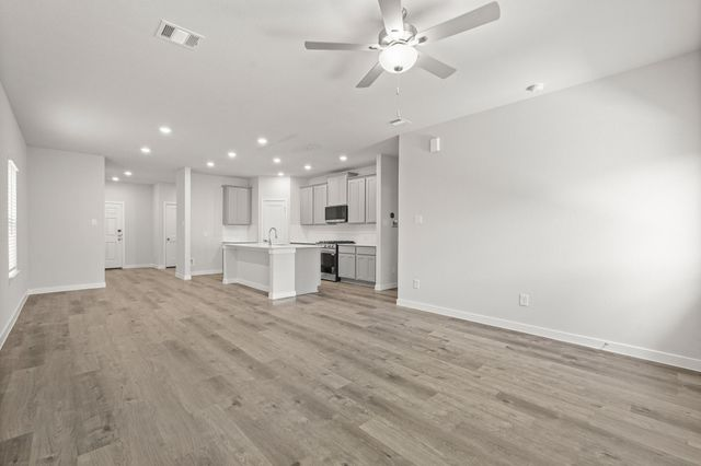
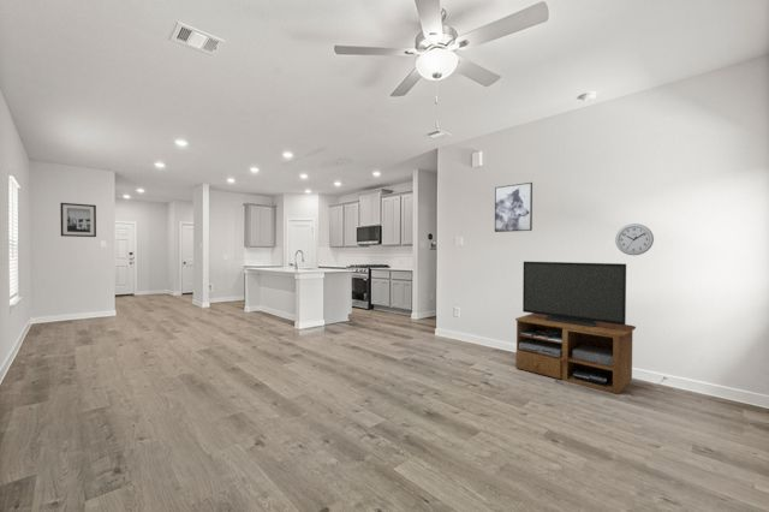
+ wall clock (633, 239)
+ wall art (78, 220)
+ tv stand (571, 317)
+ wall art (512, 208)
